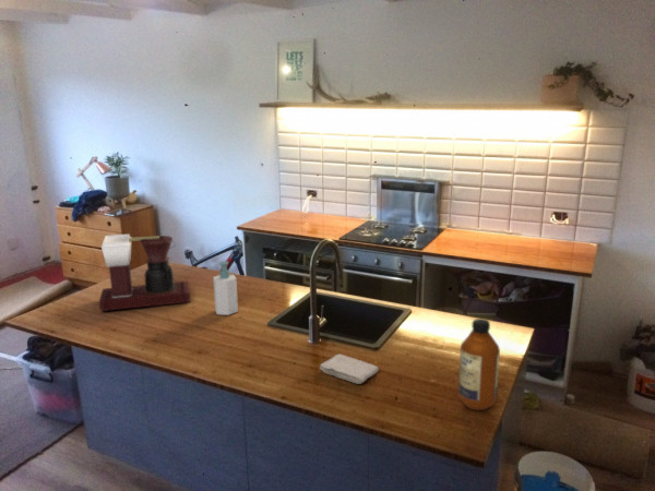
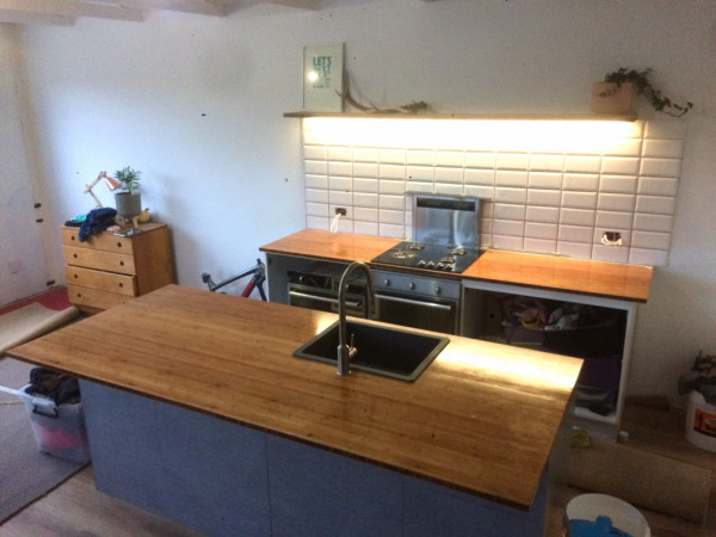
- soap bottle (225, 287)
- coffee maker (146, 270)
- washcloth (348, 368)
- bottle (479, 363)
